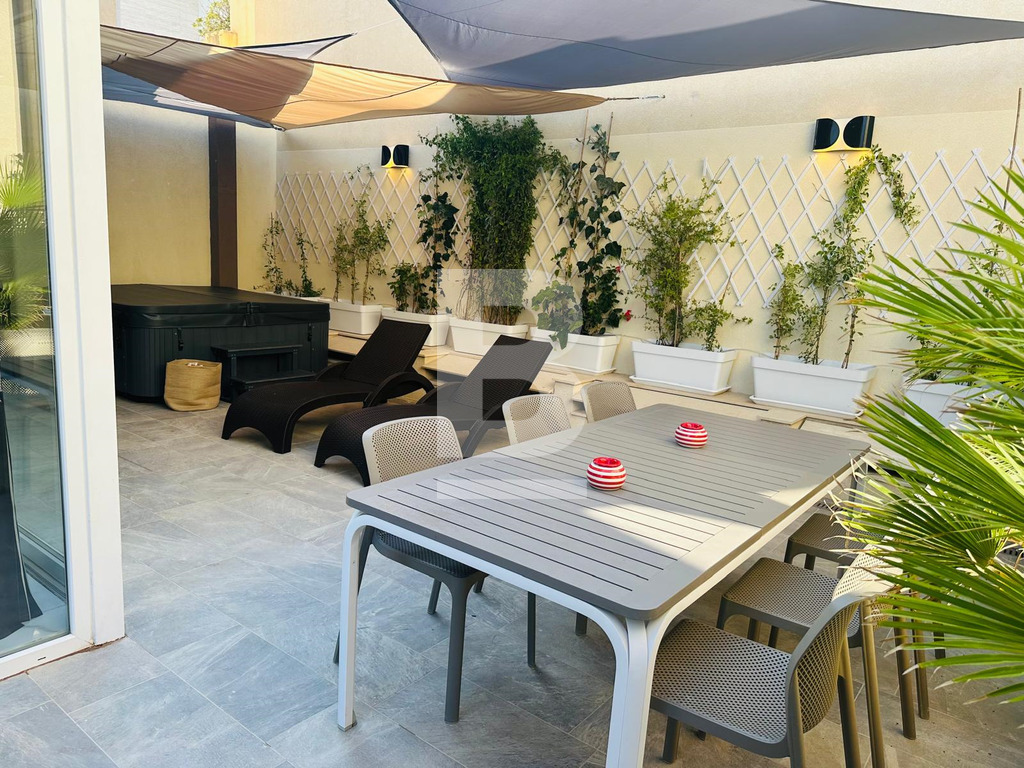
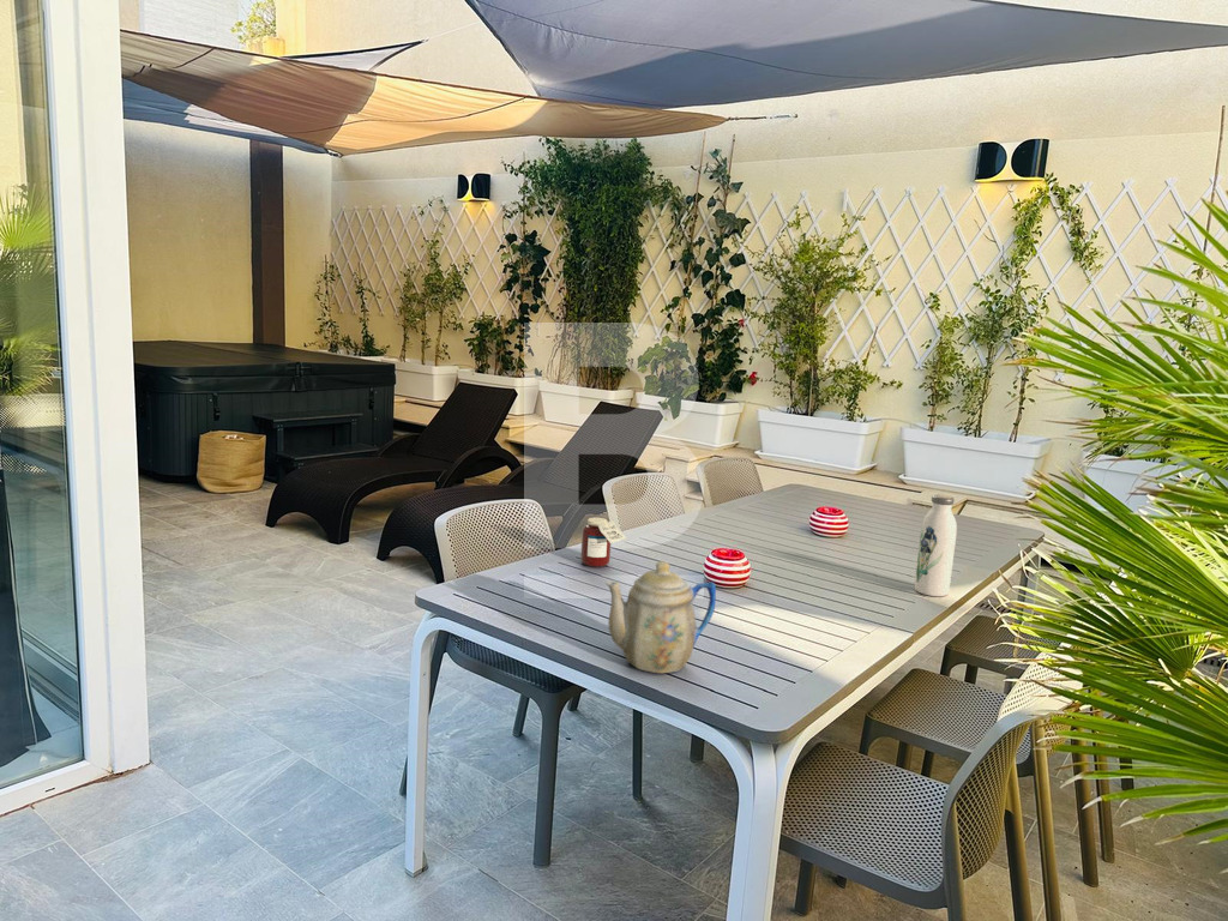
+ water bottle (937, 543)
+ teapot (660, 613)
+ jar (601, 542)
